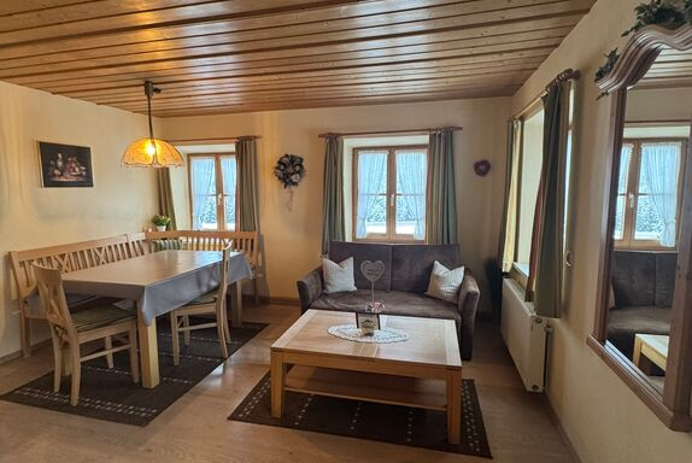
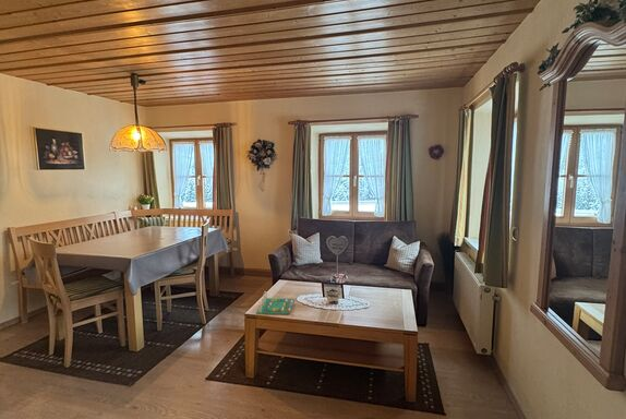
+ board game (276, 301)
